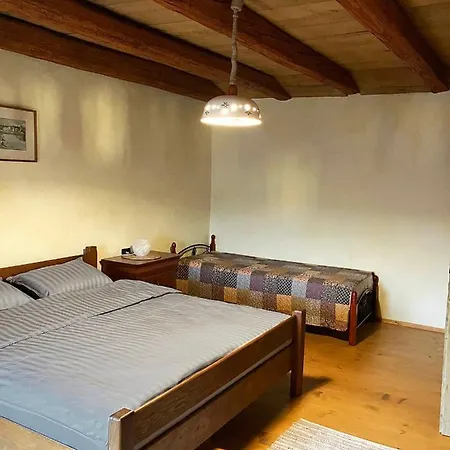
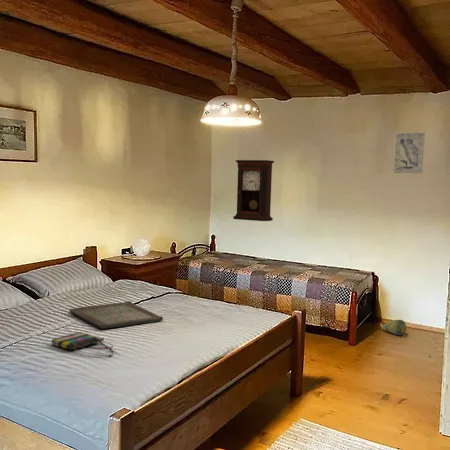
+ tote bag (88, 343)
+ plush toy (392, 326)
+ serving tray (115, 314)
+ pendulum clock (252, 190)
+ wall art (409, 153)
